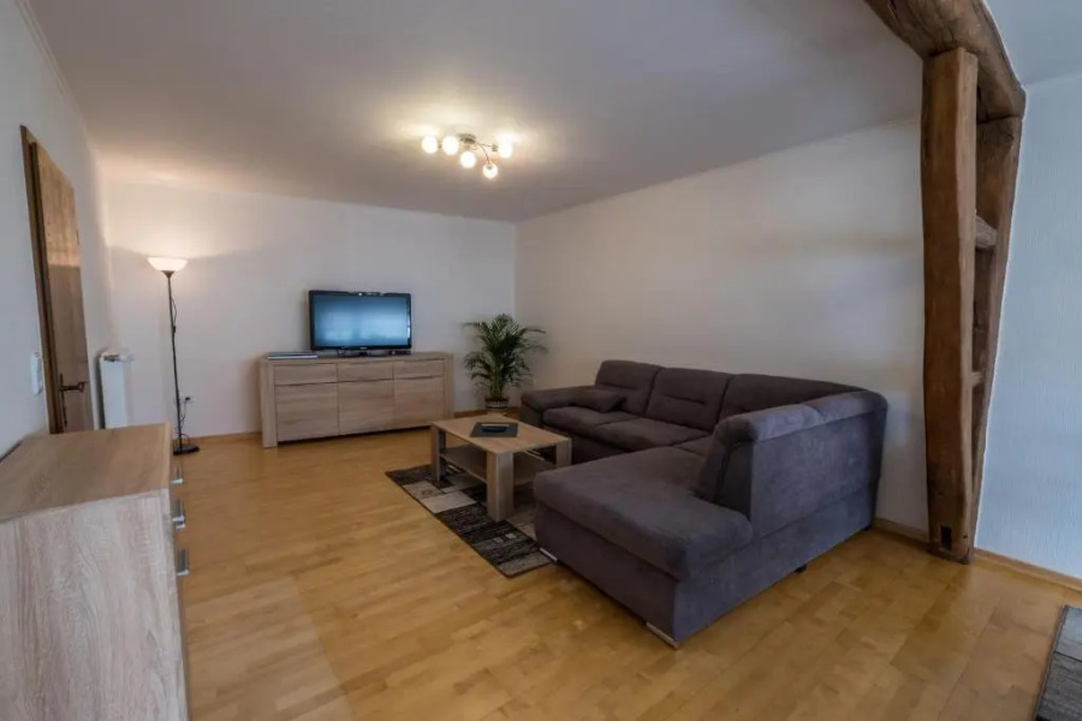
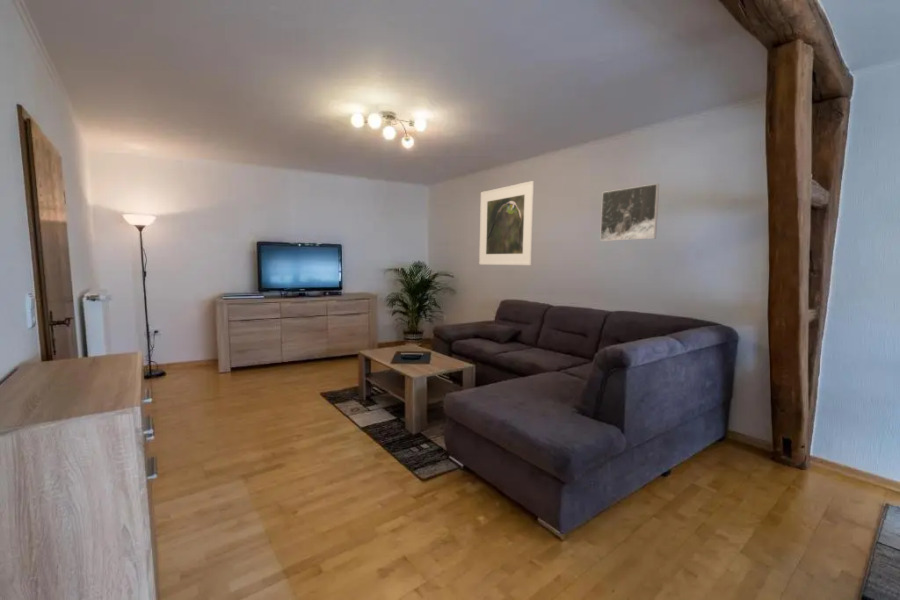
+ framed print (627, 214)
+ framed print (504, 226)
